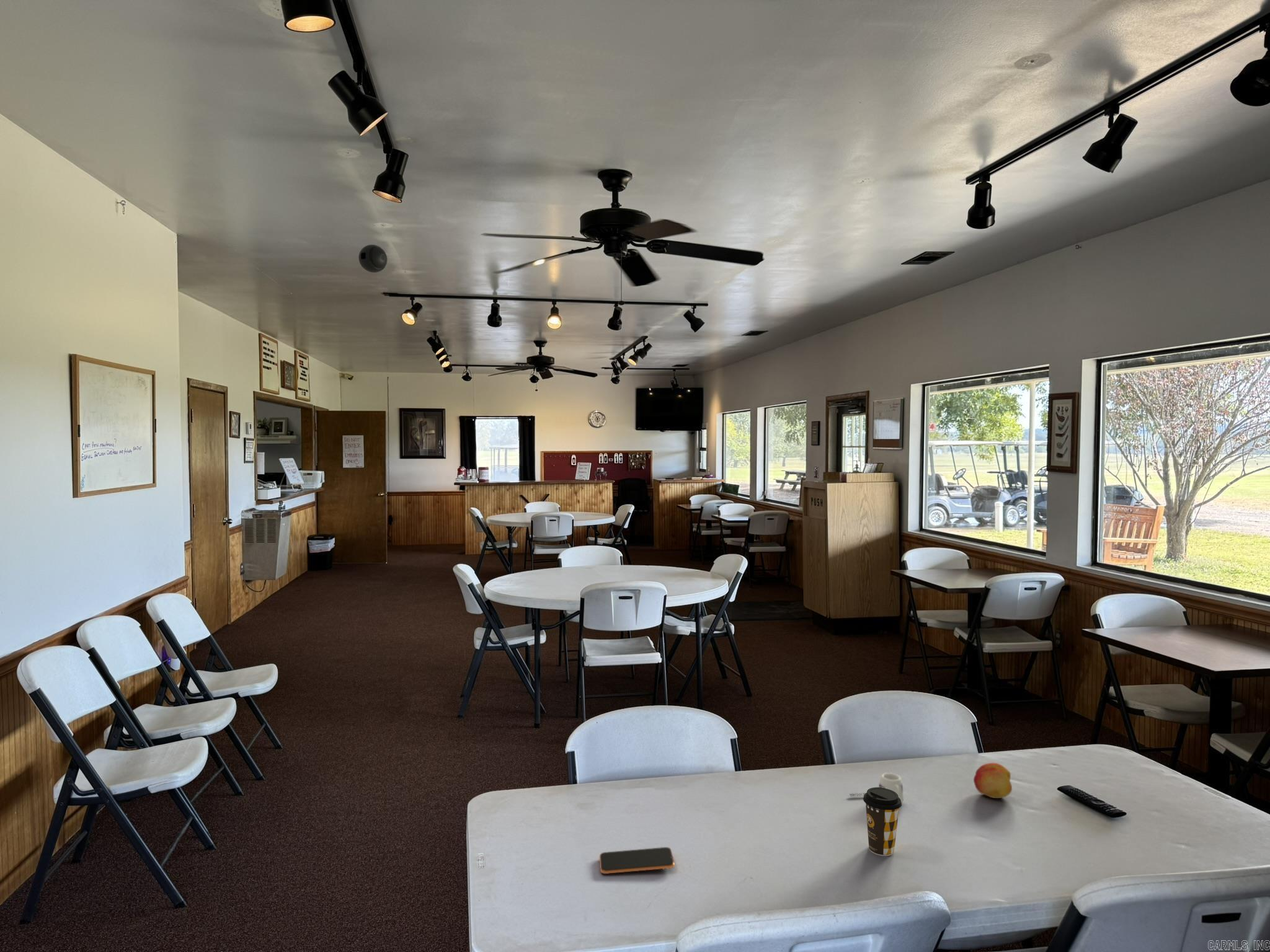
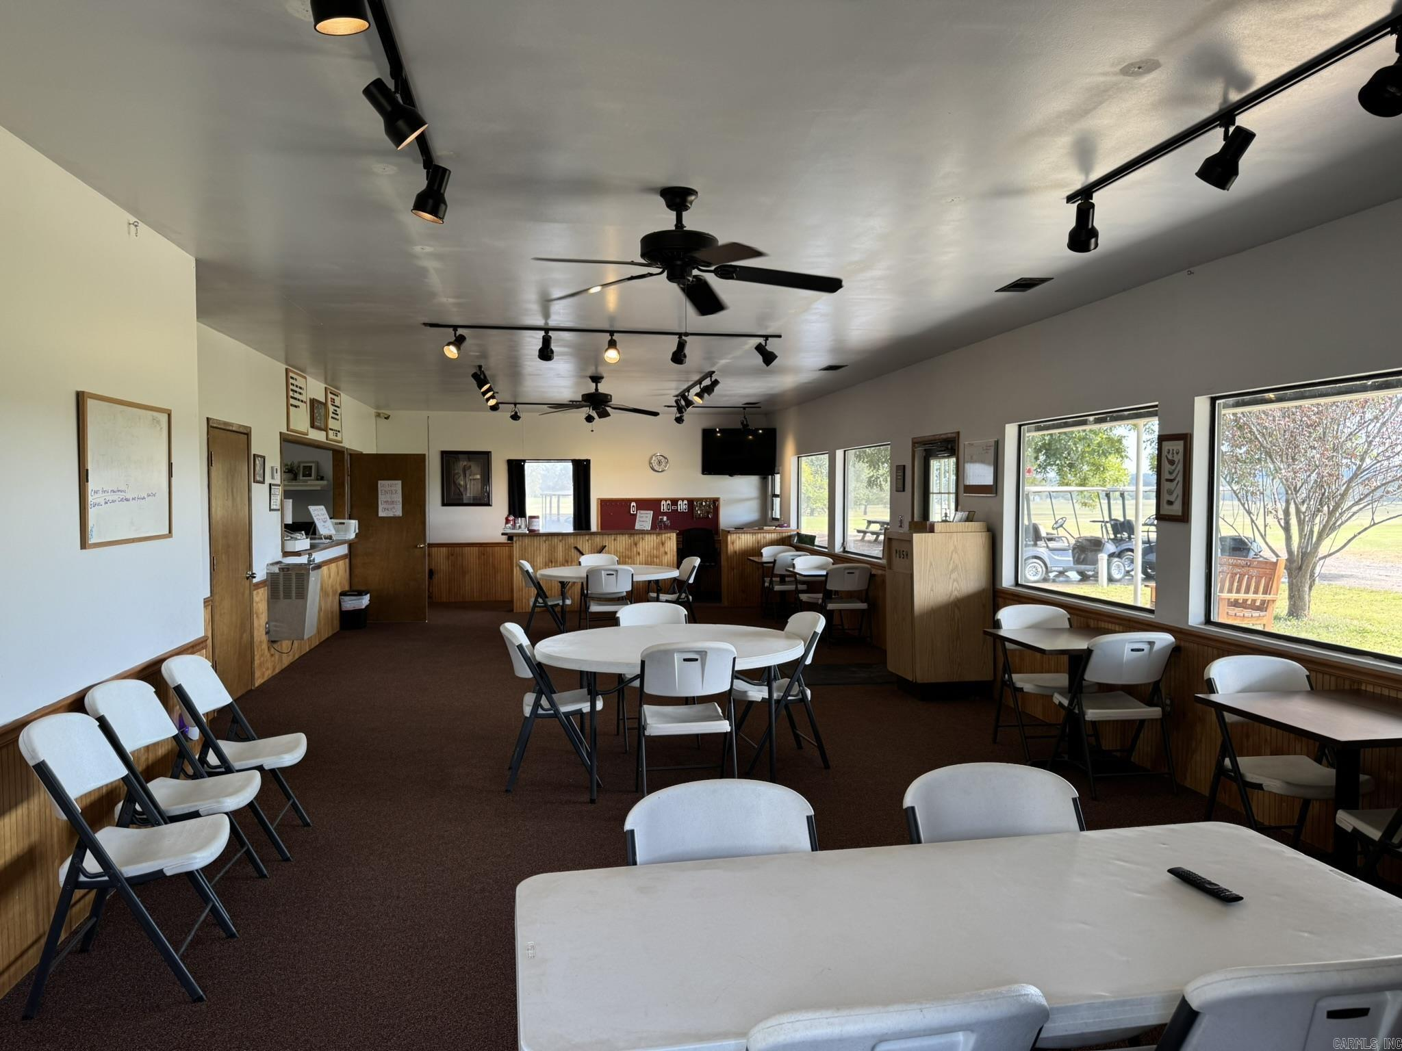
- mug (879, 787)
- coffee cup (882, 821)
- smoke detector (373, 258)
- smartphone (636, 860)
- fruit (993, 779)
